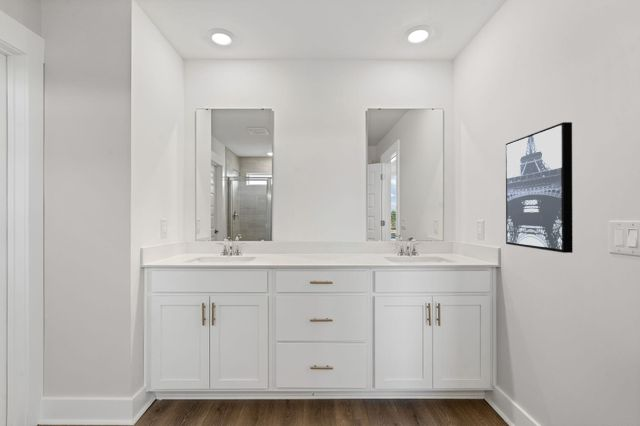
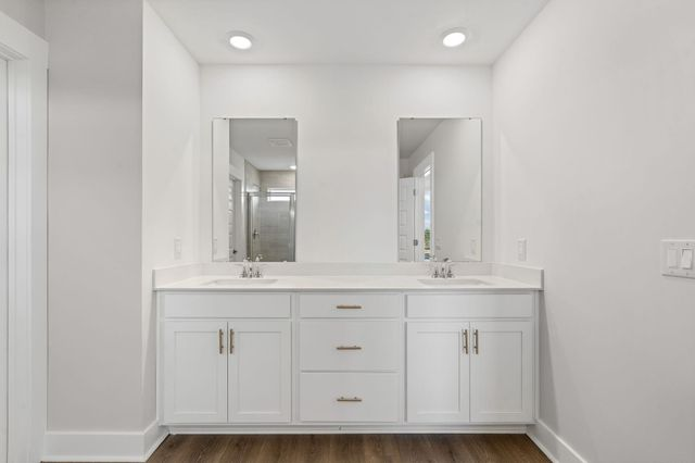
- wall art (534, 191)
